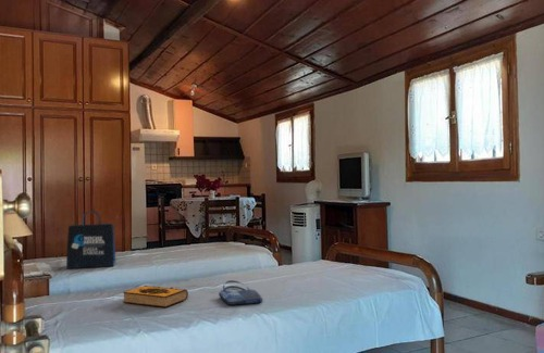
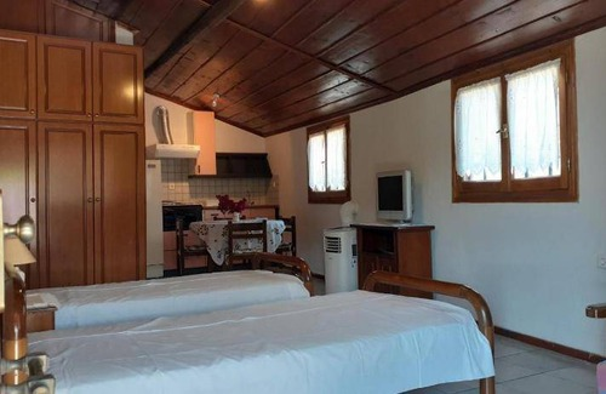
- hardback book (156, 295)
- tote bag (91, 238)
- shopping bag (237, 291)
